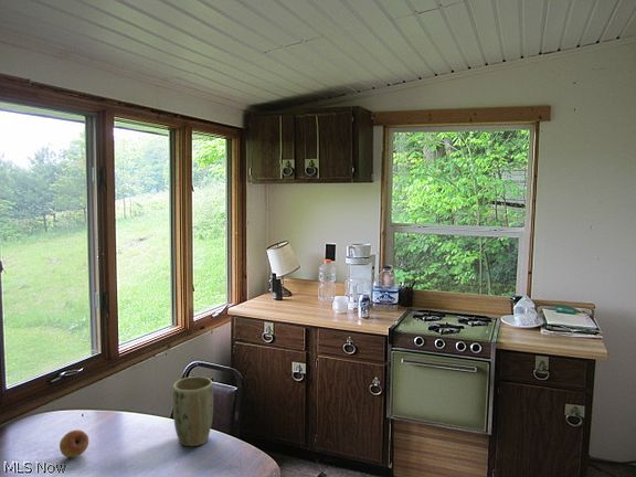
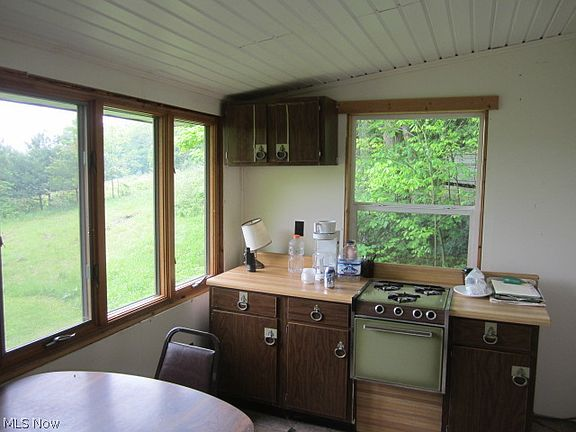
- fruit (74, 443)
- plant pot (193, 411)
